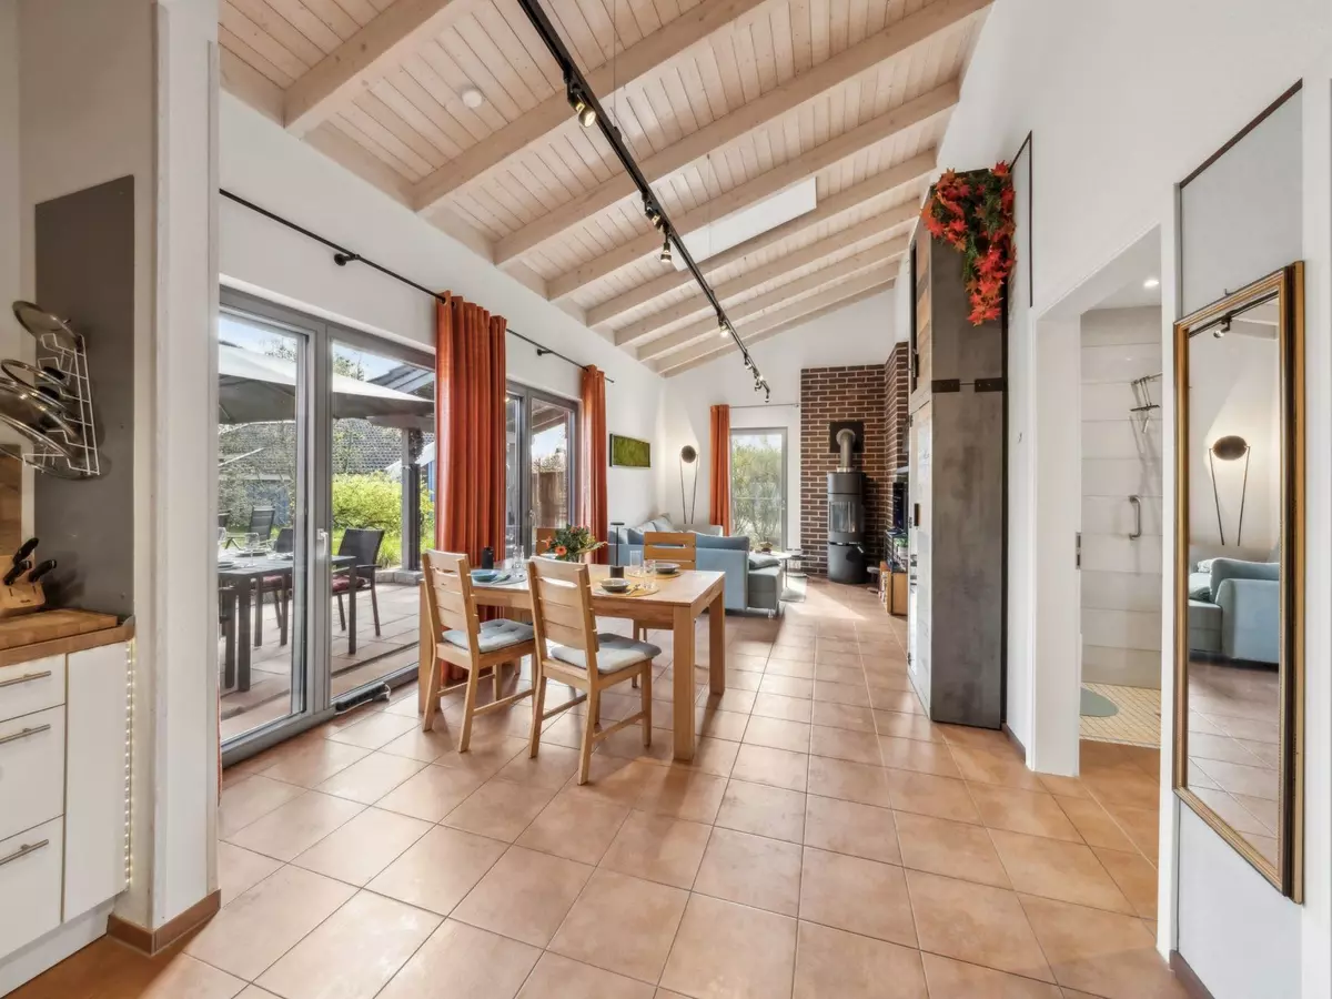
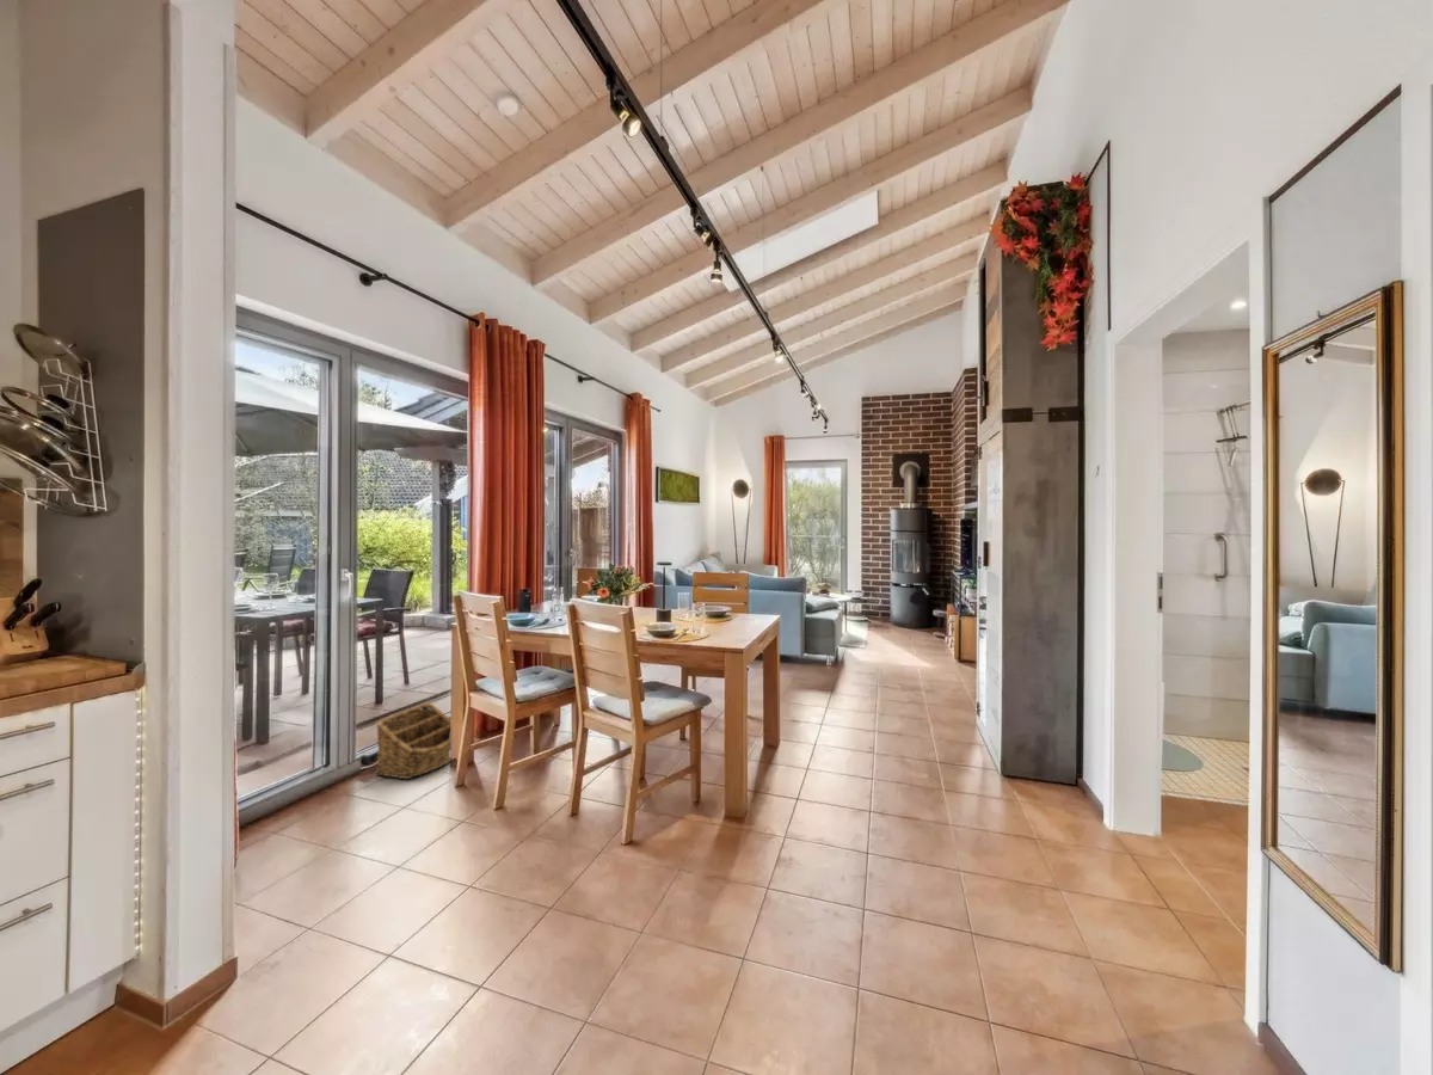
+ basket (422, 738)
